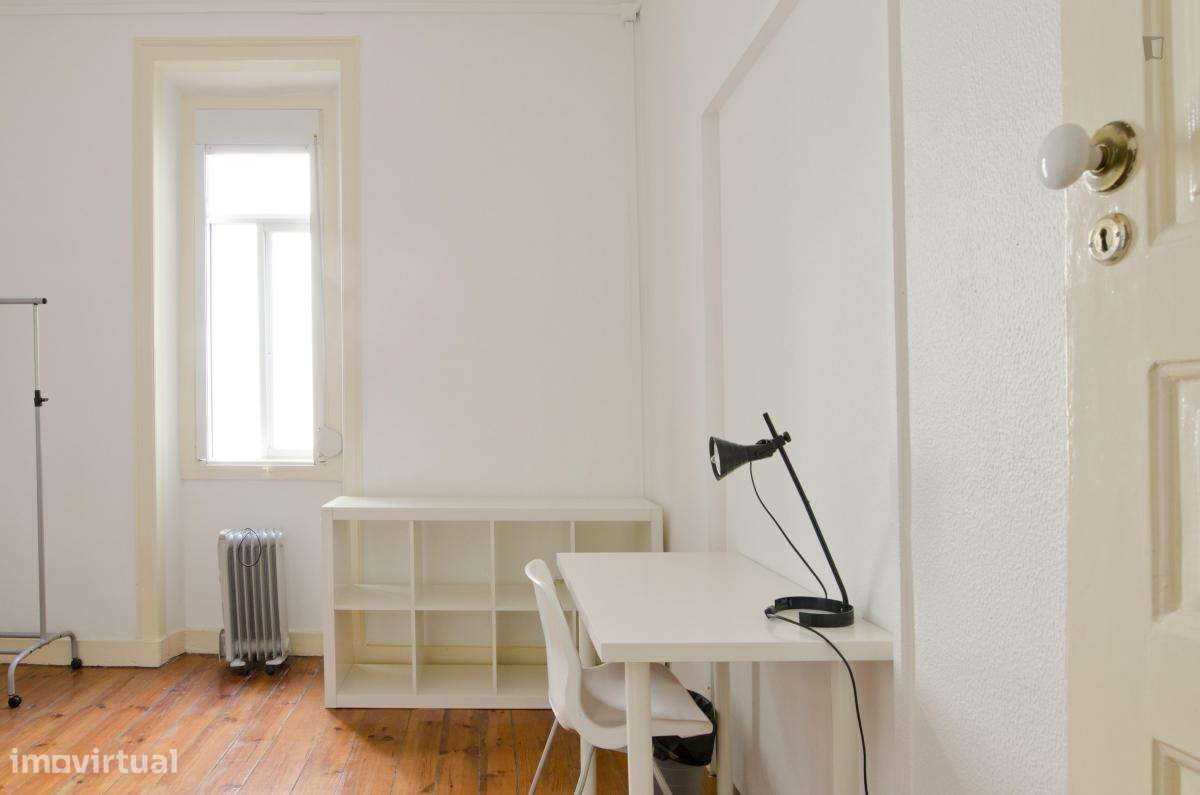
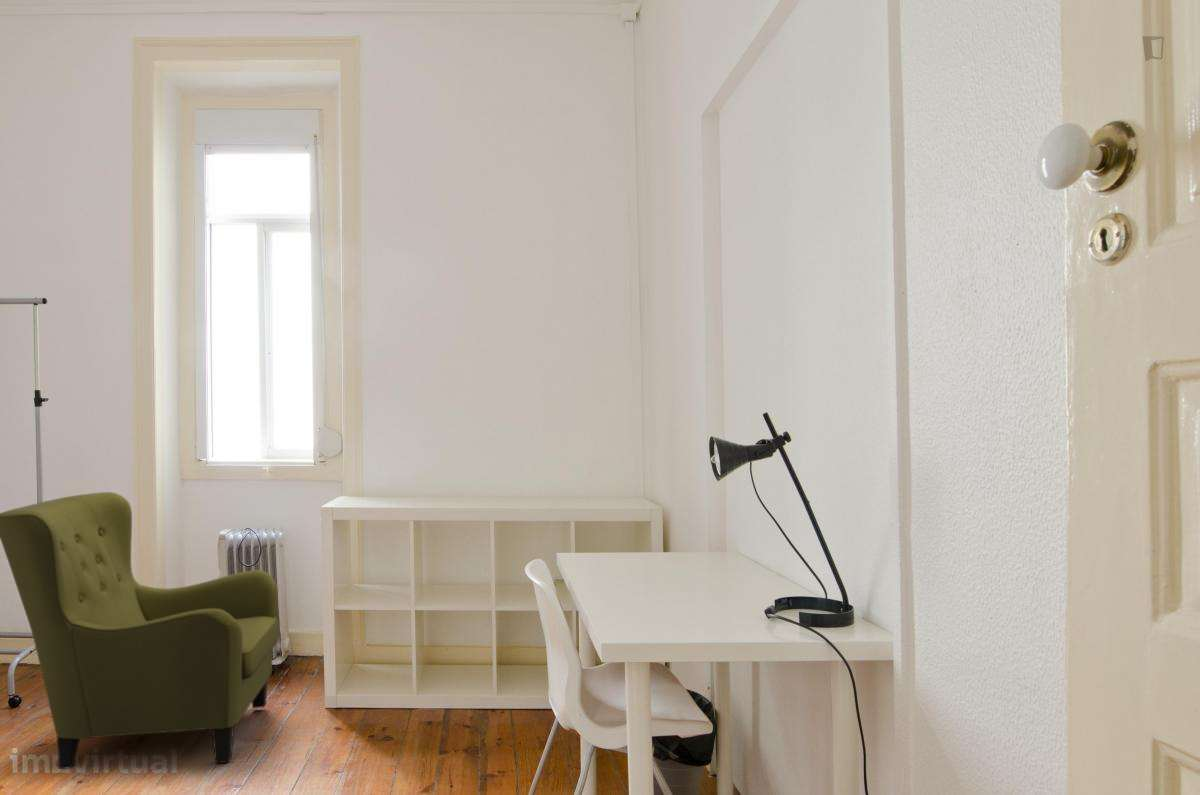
+ armchair (146, 618)
